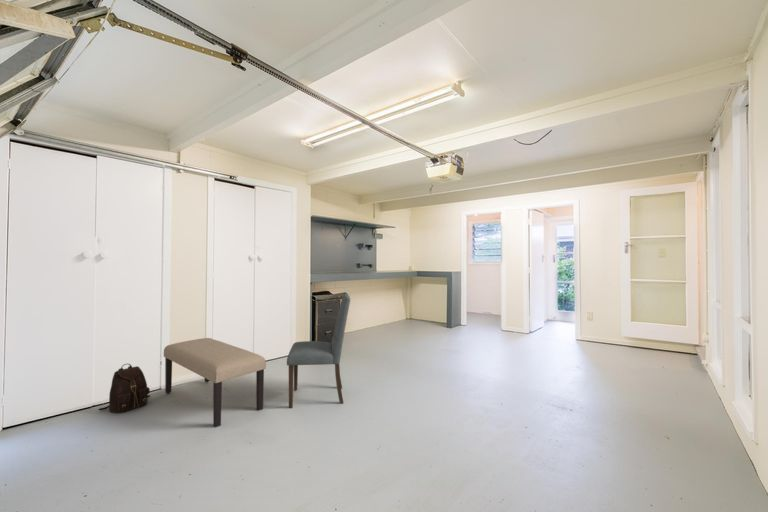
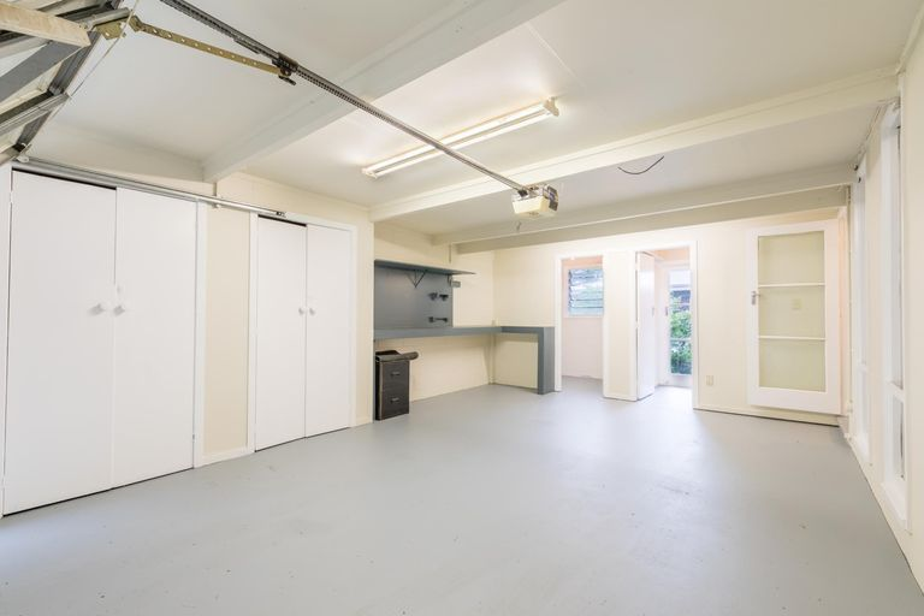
- bench (211, 374)
- dining chair (319, 345)
- backpack (129, 385)
